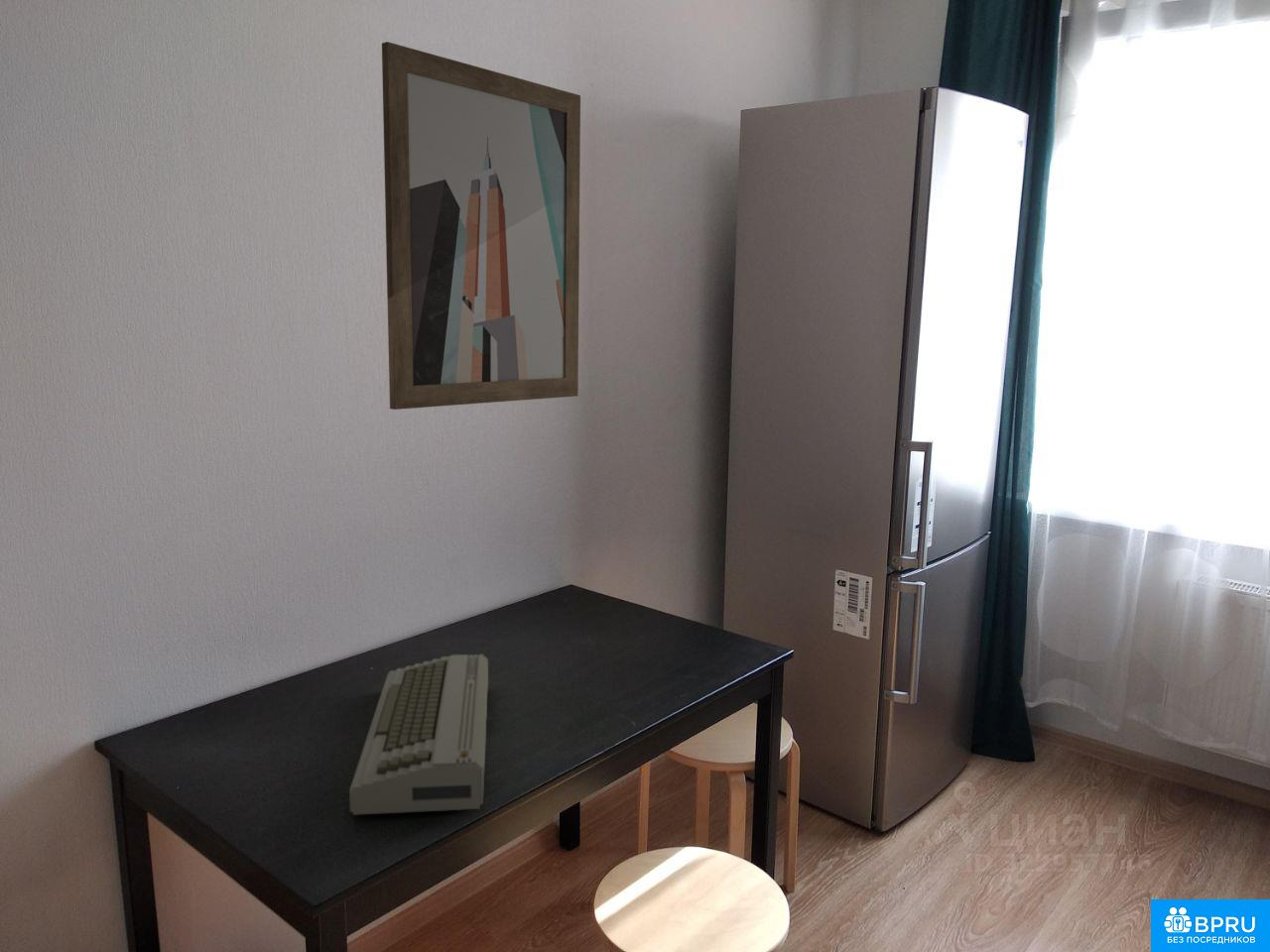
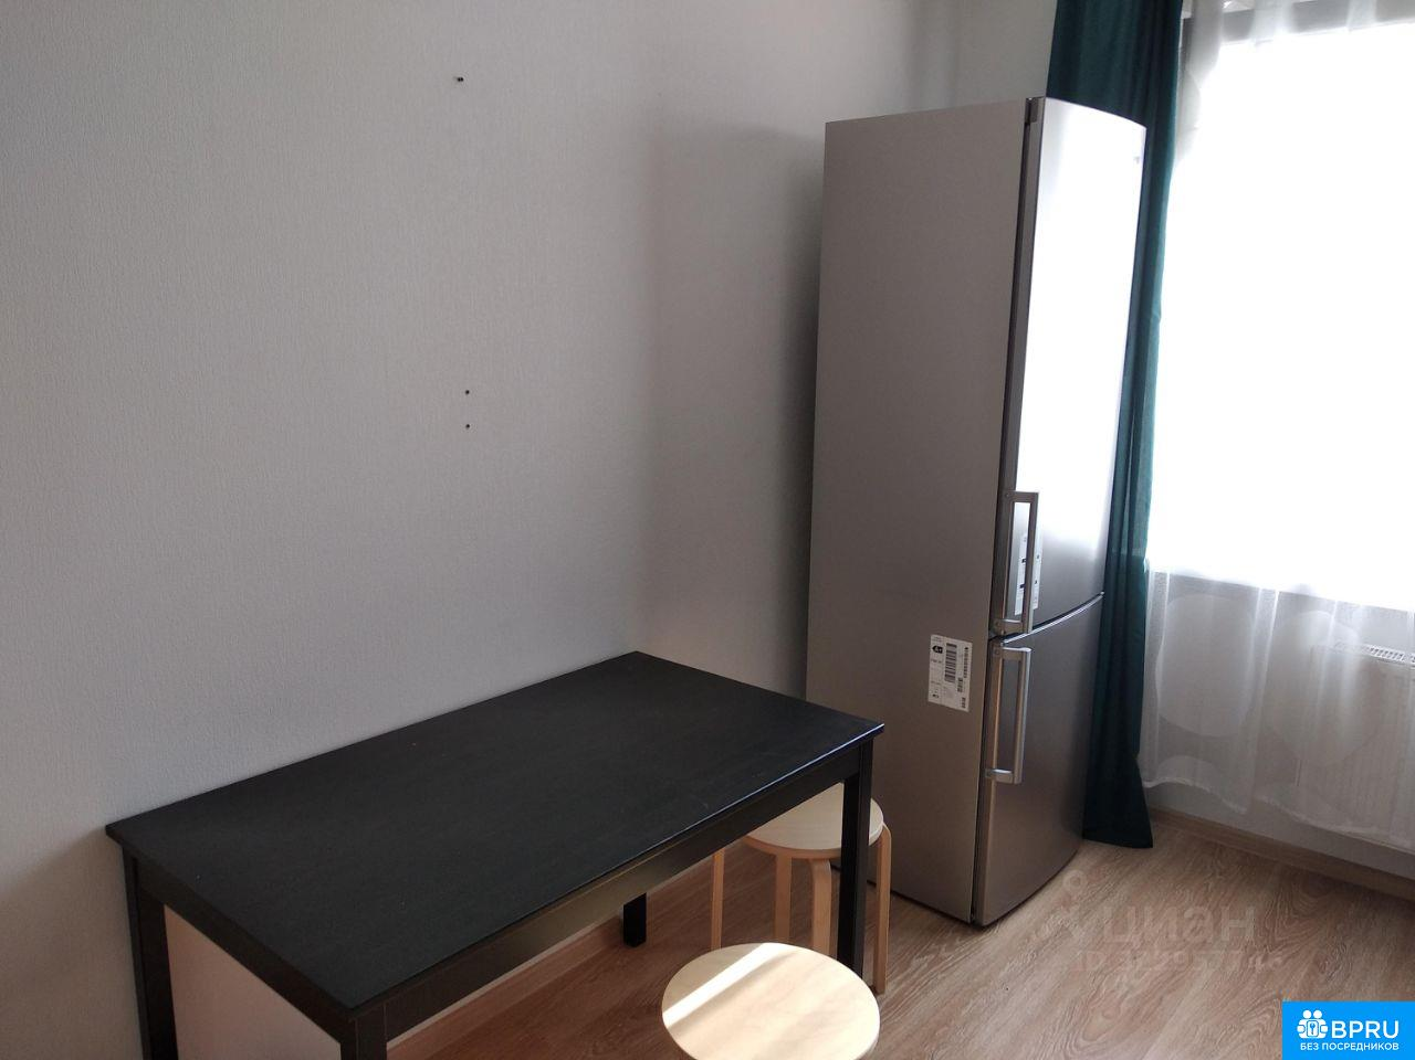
- keyboard (428, 721)
- wall art (491, 241)
